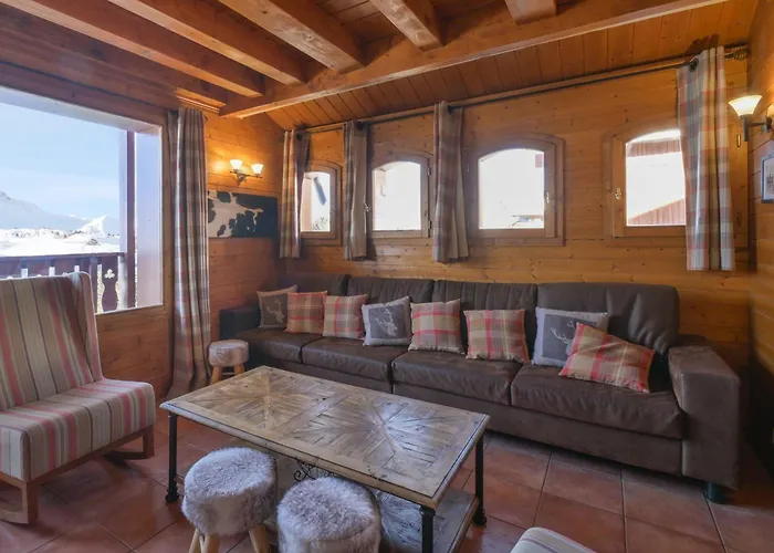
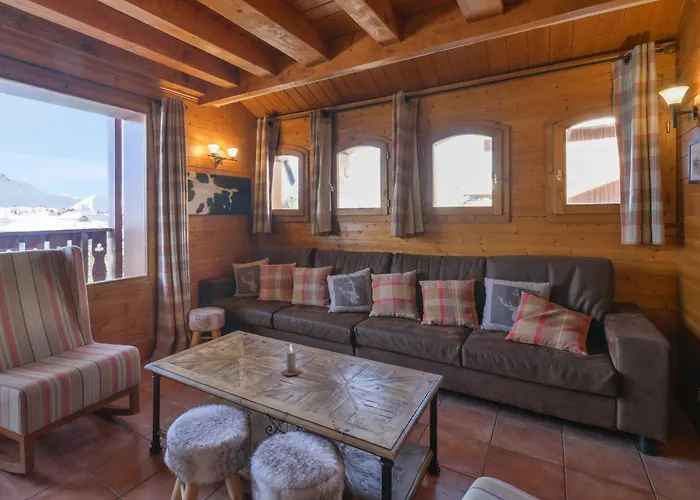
+ candle (291, 357)
